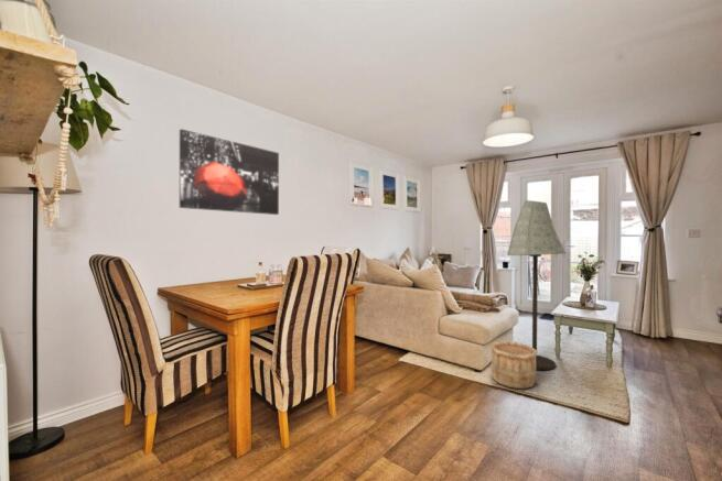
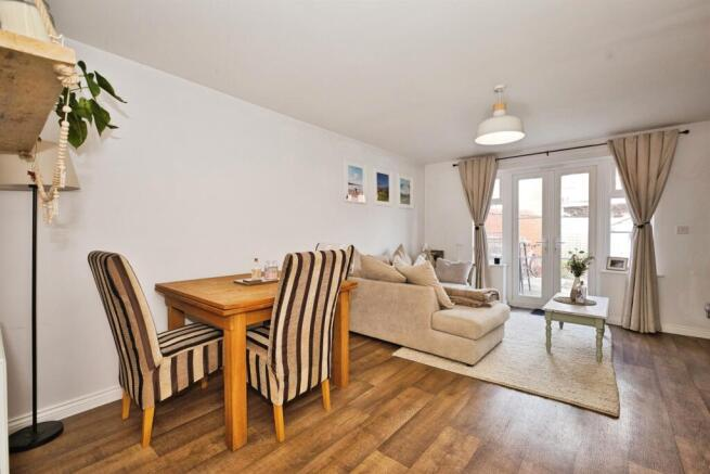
- floor lamp (535, 281)
- wooden bucket (513, 363)
- wall art (235, 176)
